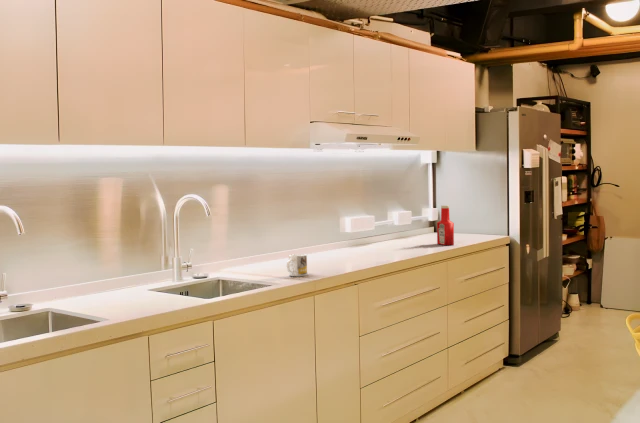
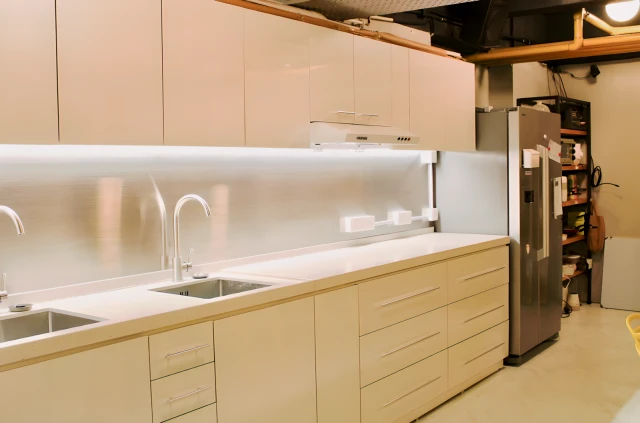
- soap bottle (445, 224)
- mug (295, 265)
